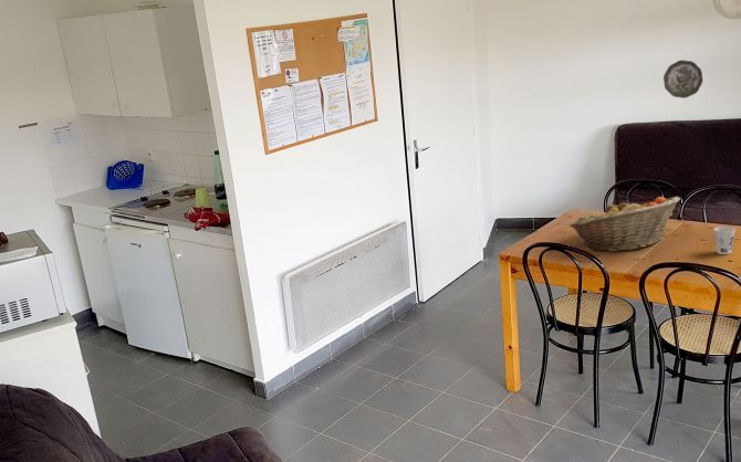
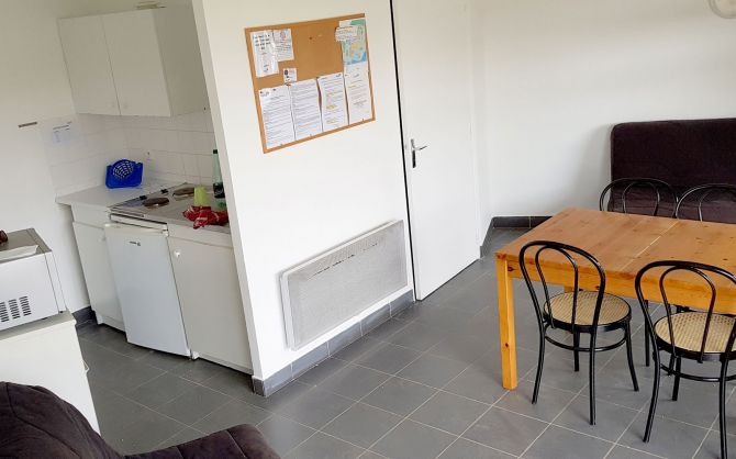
- fruit basket (625, 220)
- cup (723, 240)
- decorative plate (682, 78)
